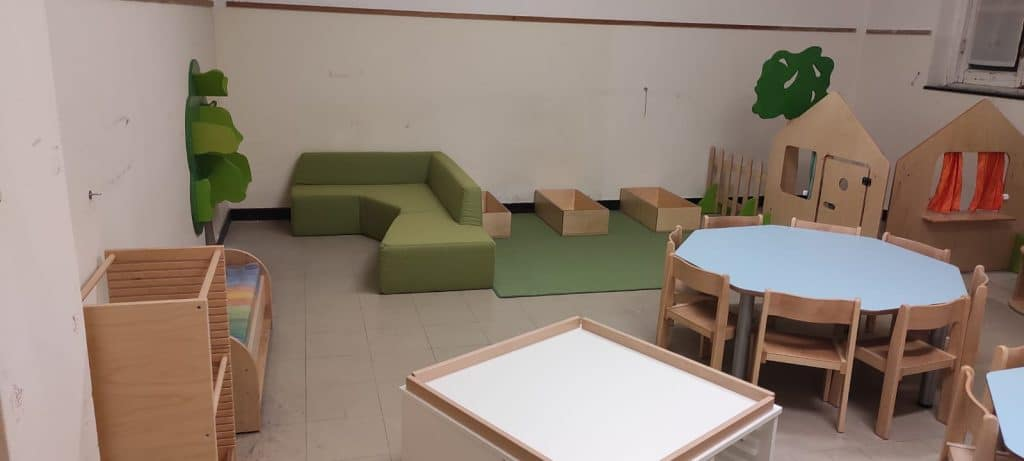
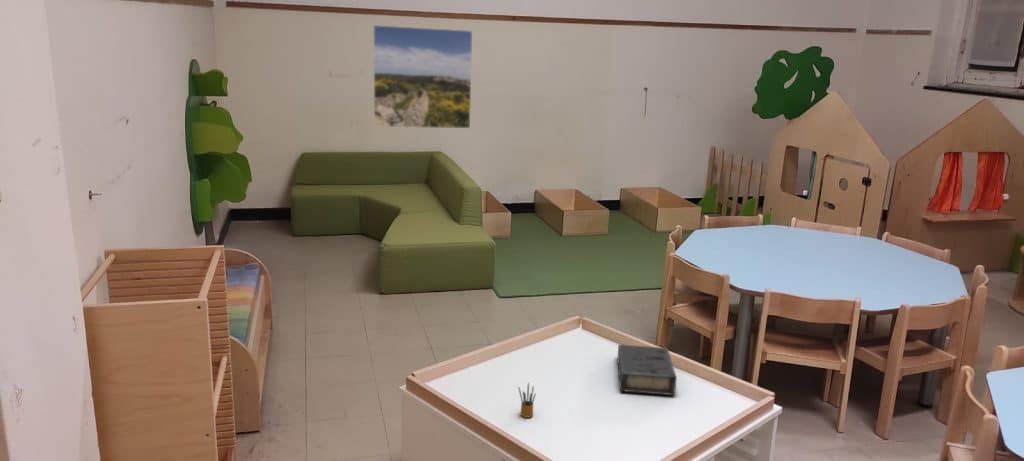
+ book (645, 368)
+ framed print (423, 78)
+ pencil box (527, 400)
